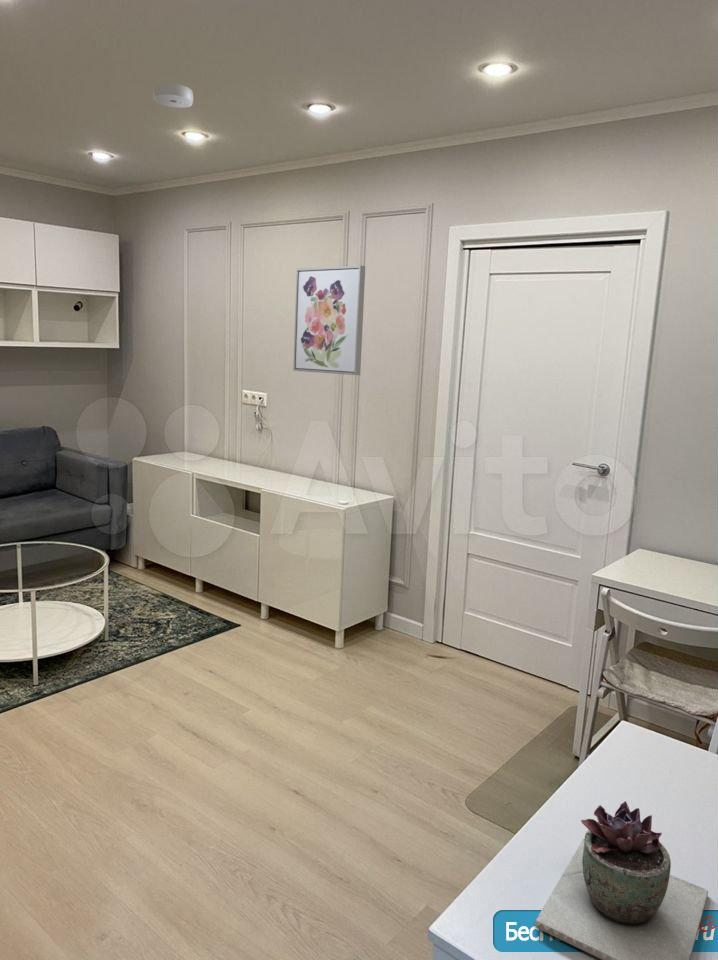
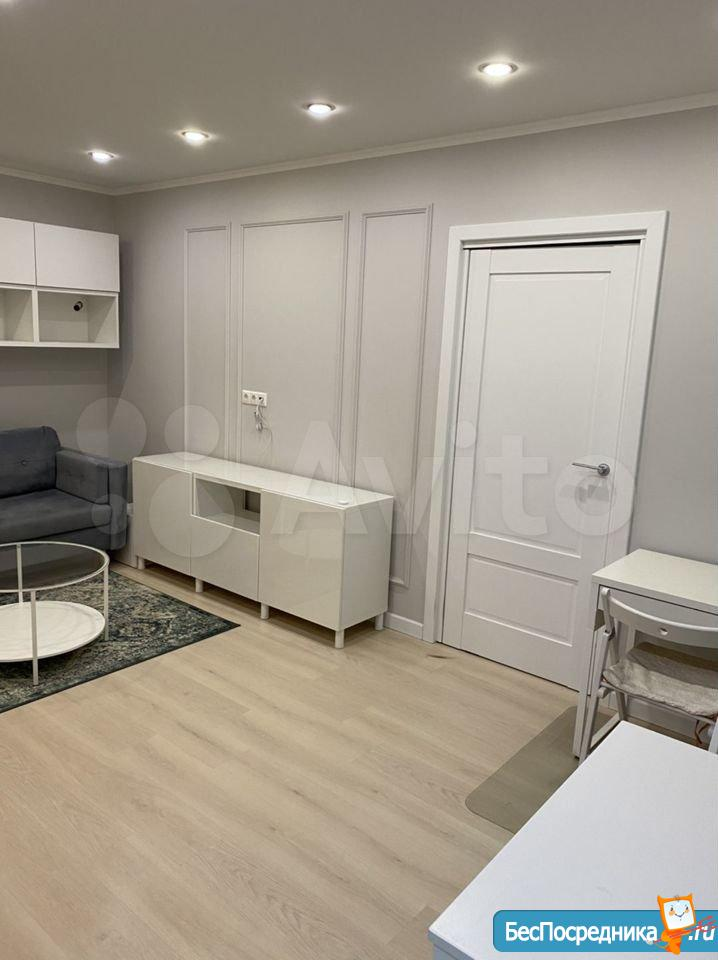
- wall art (327, 320)
- smoke detector (173, 95)
- succulent plant (630, 863)
